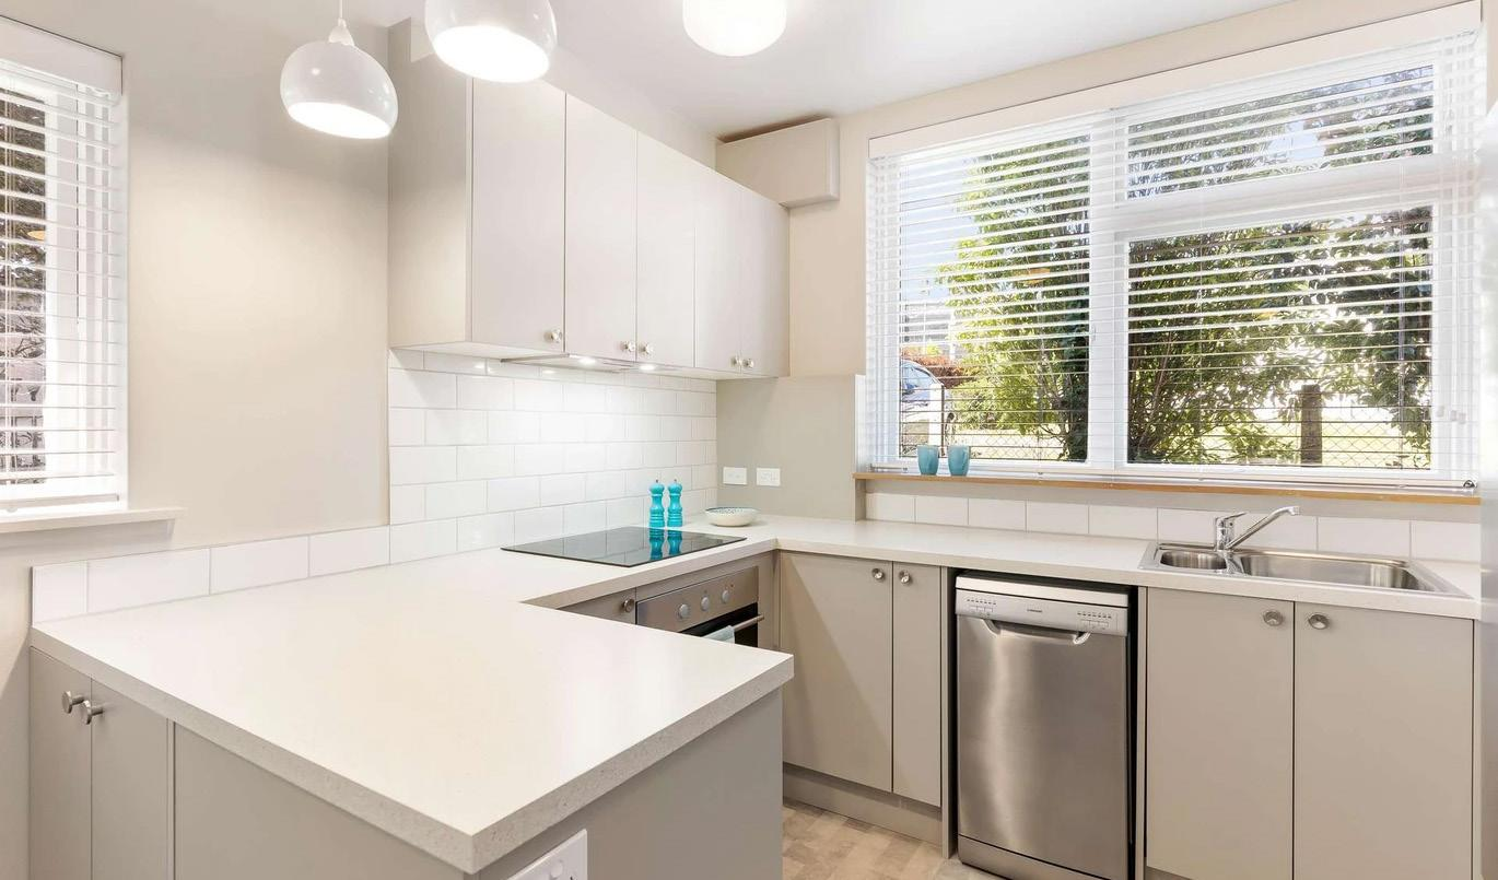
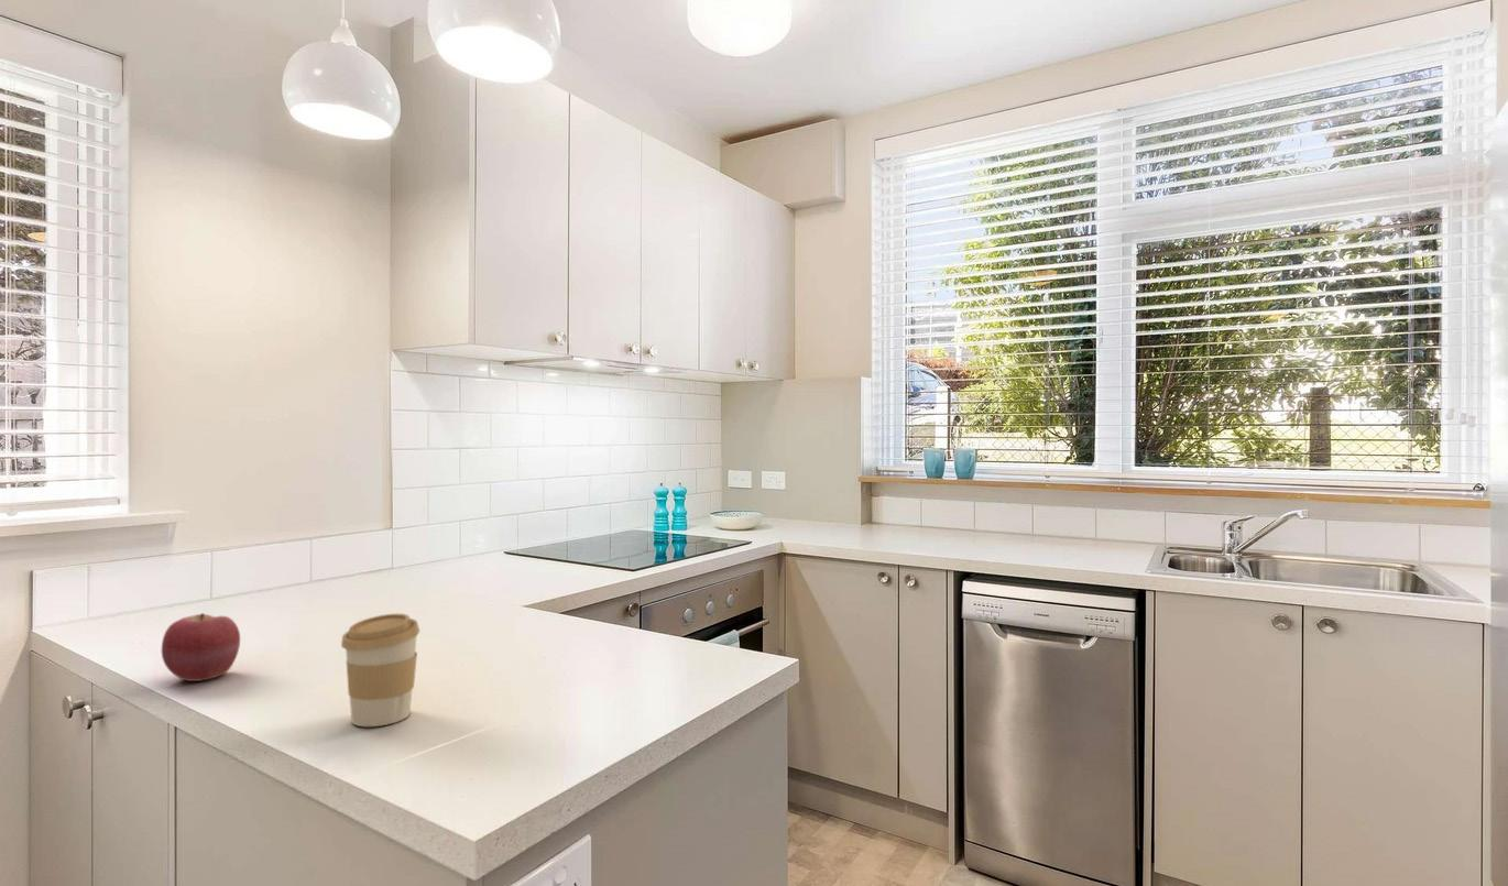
+ coffee cup (381, 667)
+ apple (201, 645)
